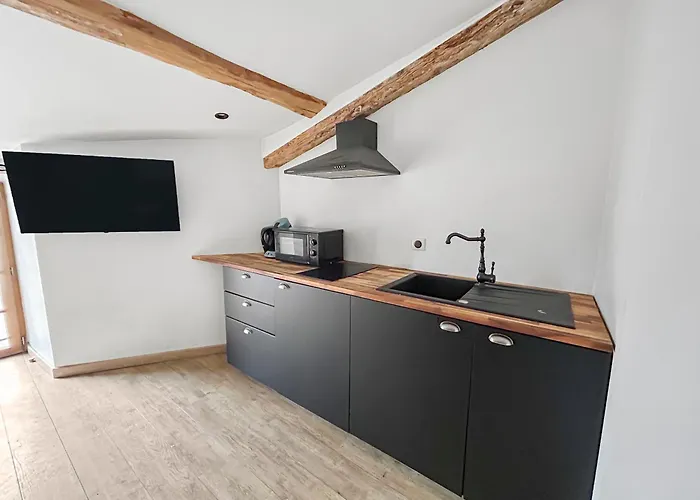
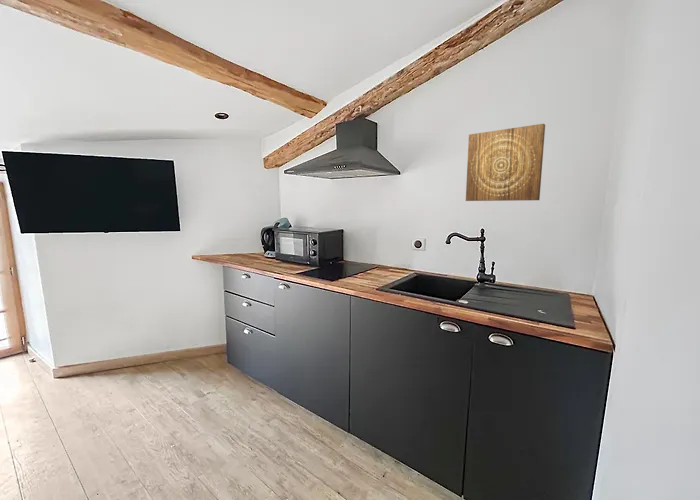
+ wall art (502, 165)
